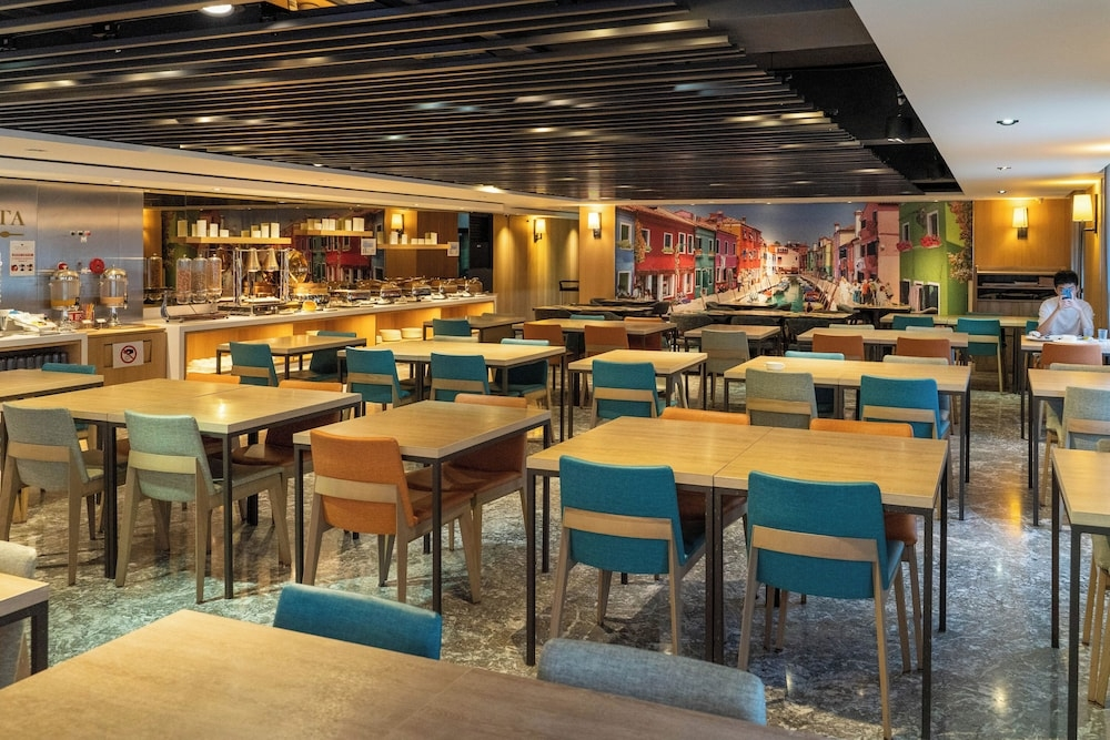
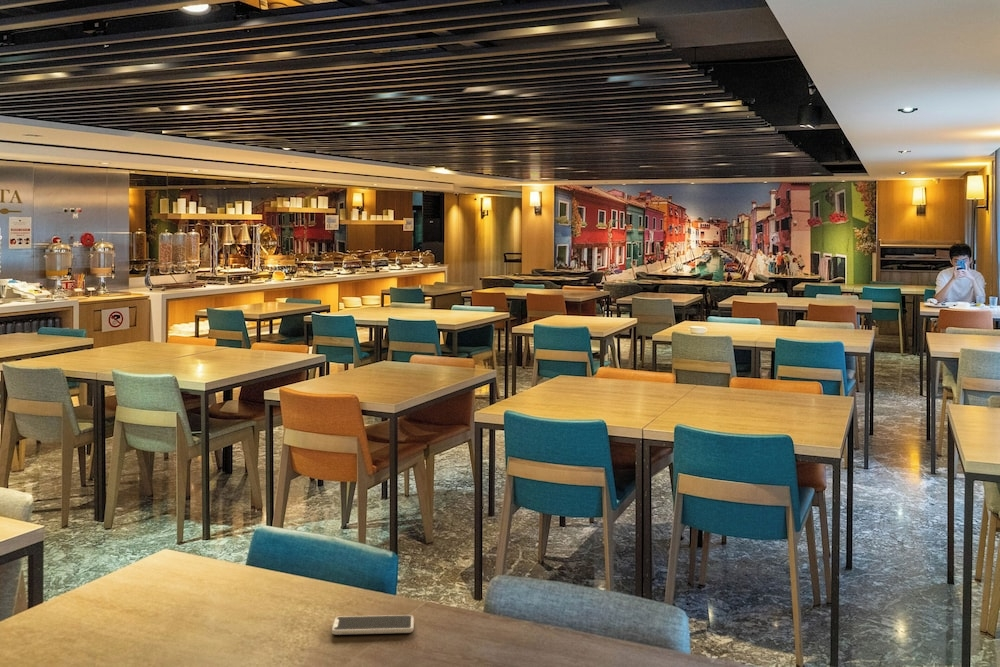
+ smartphone (373, 624)
